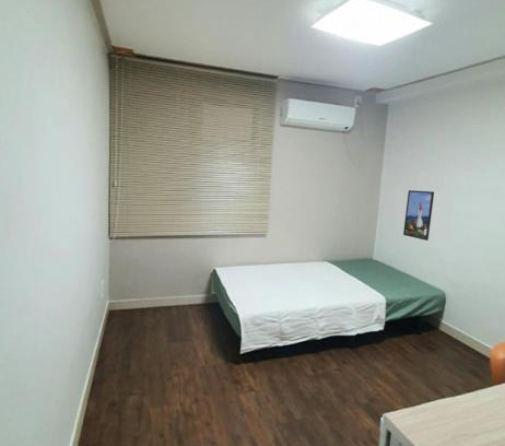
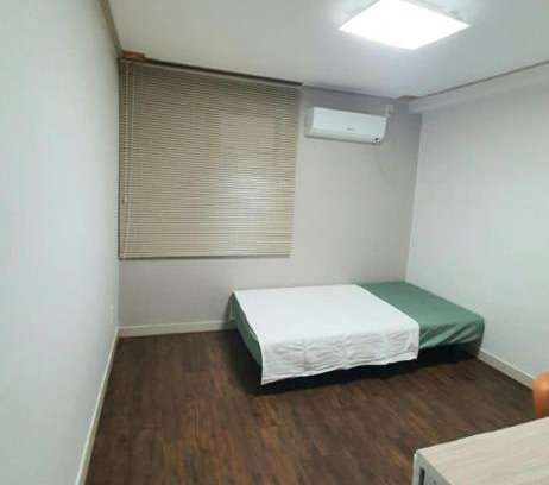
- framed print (418, 214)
